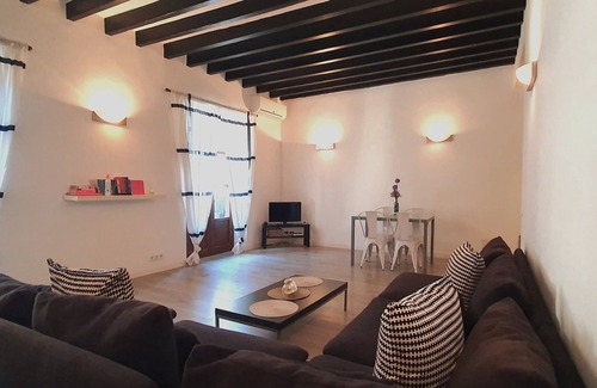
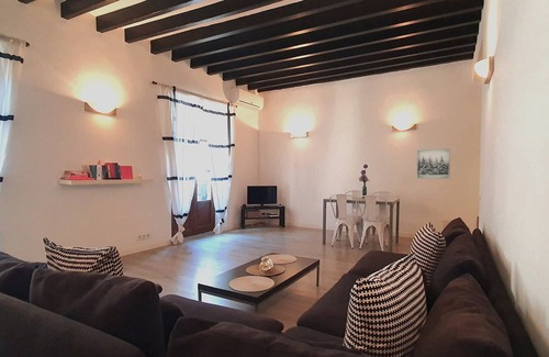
+ wall art (433, 164)
